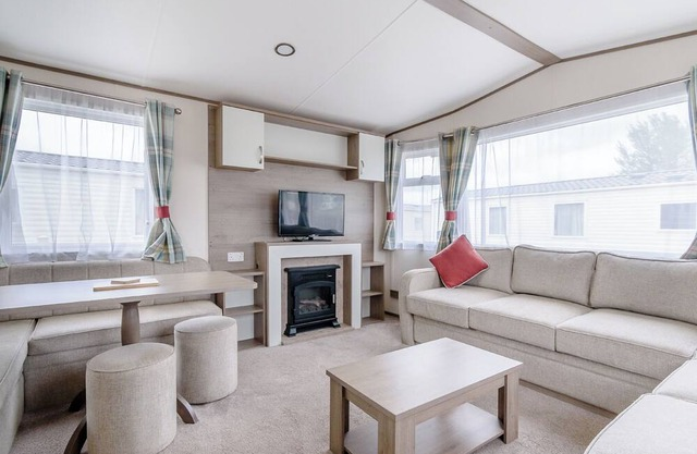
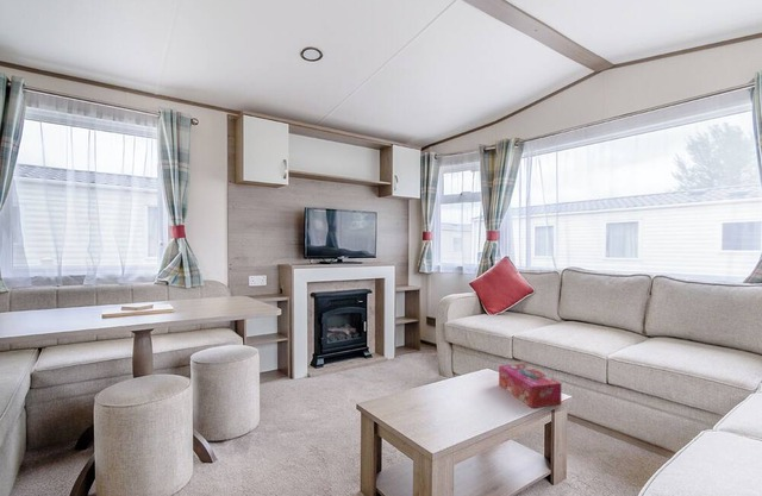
+ tissue box (527, 383)
